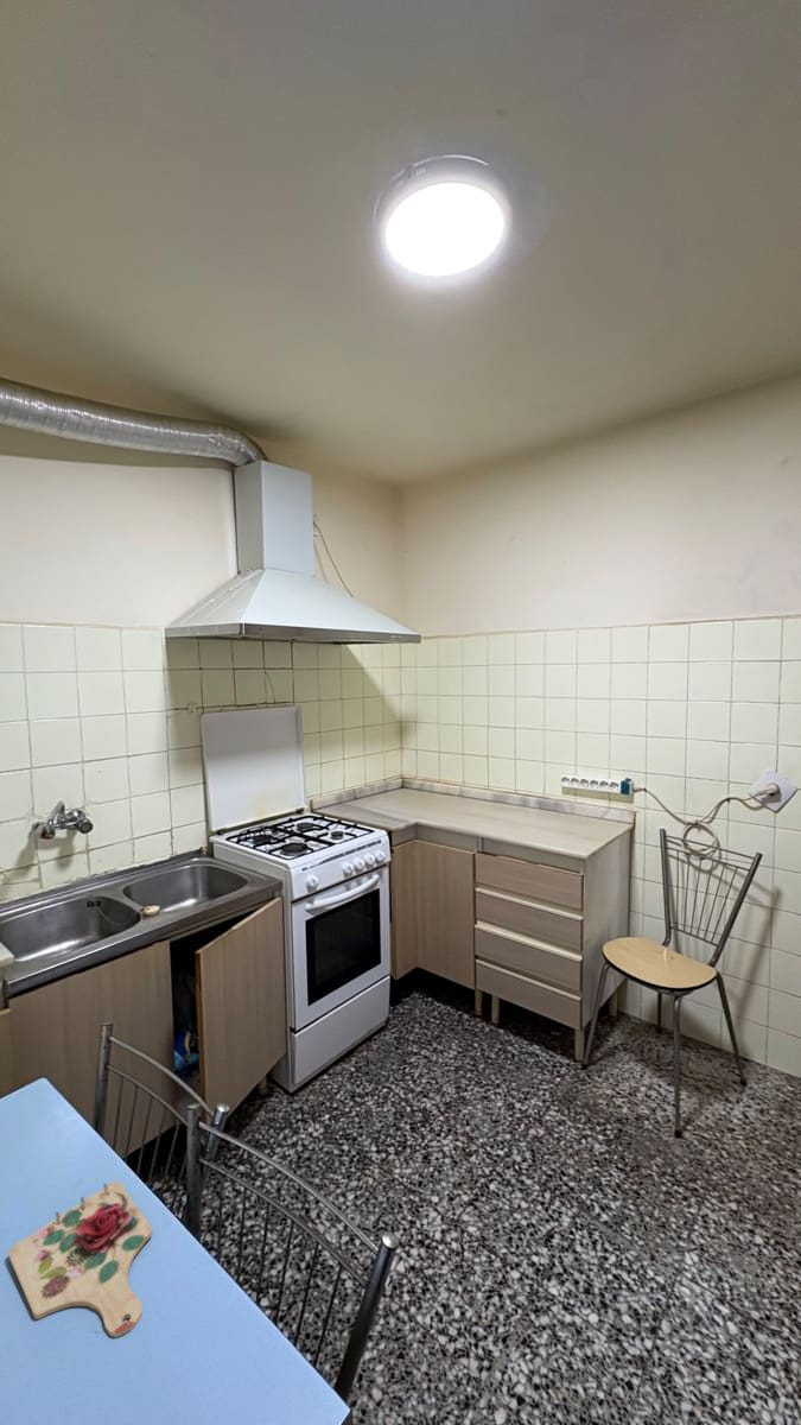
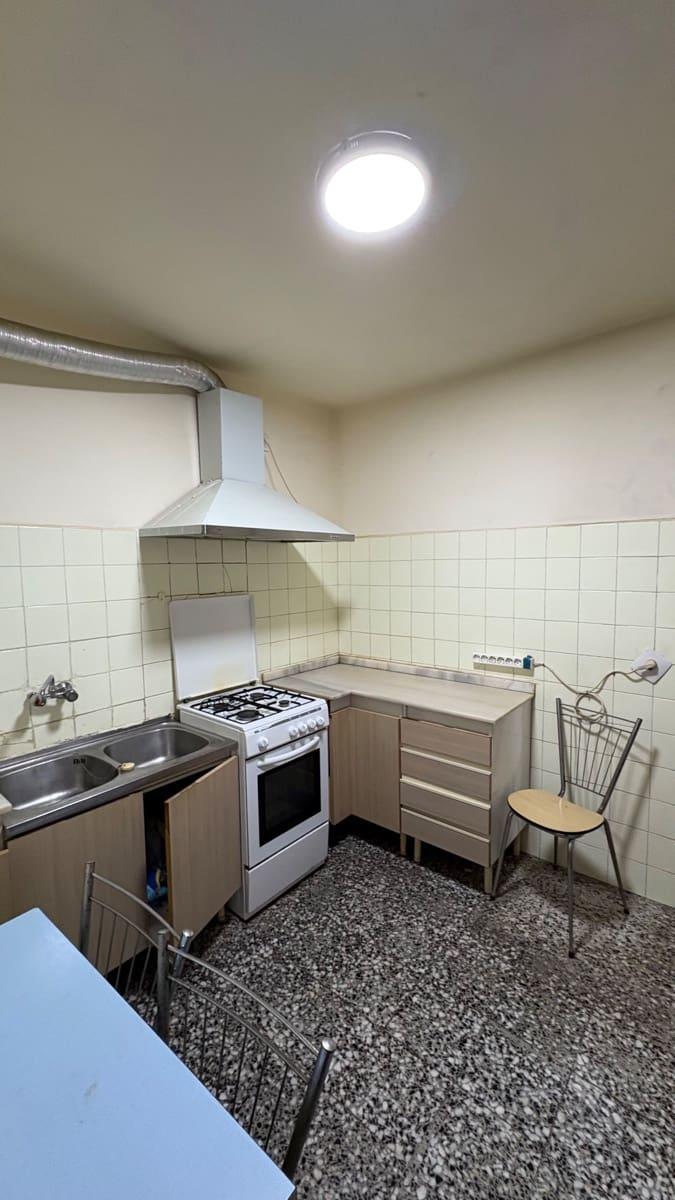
- cutting board (95, 1259)
